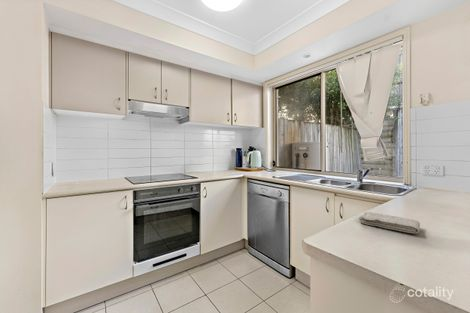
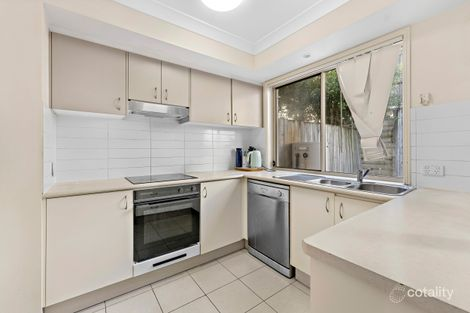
- washcloth (388, 221)
